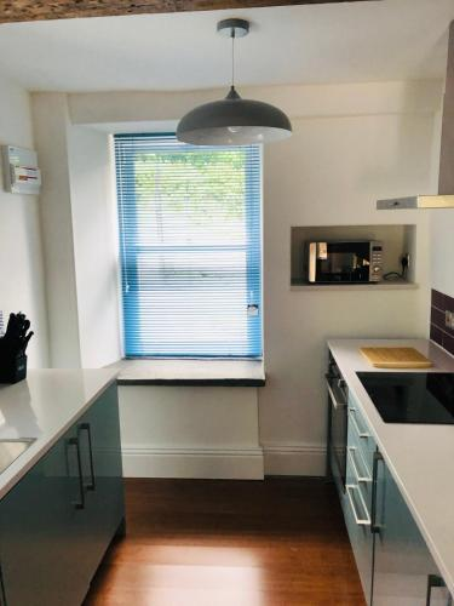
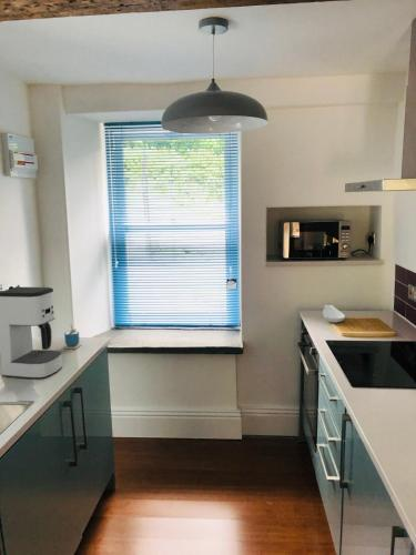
+ spoon rest (331, 313)
+ coffee maker (31, 332)
+ cup (71, 334)
